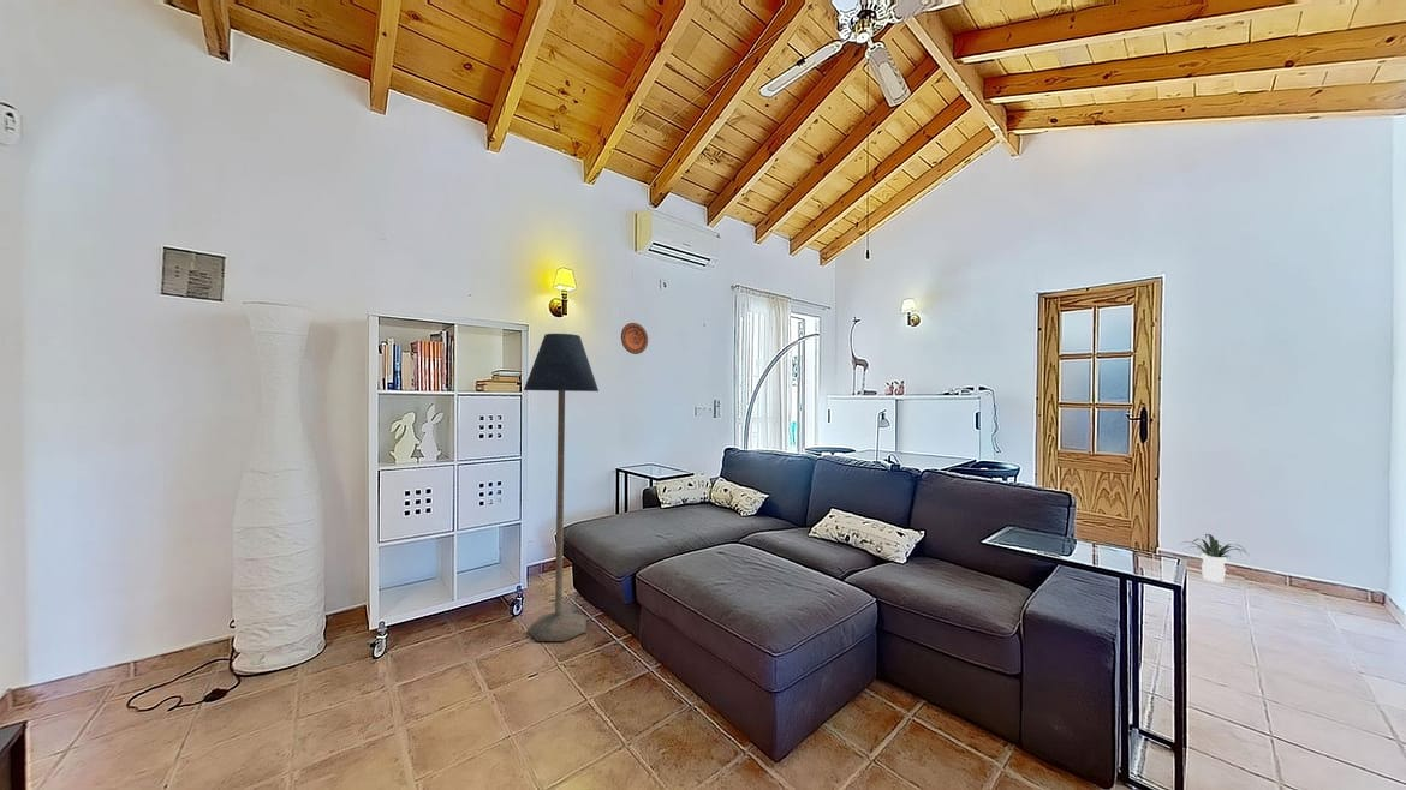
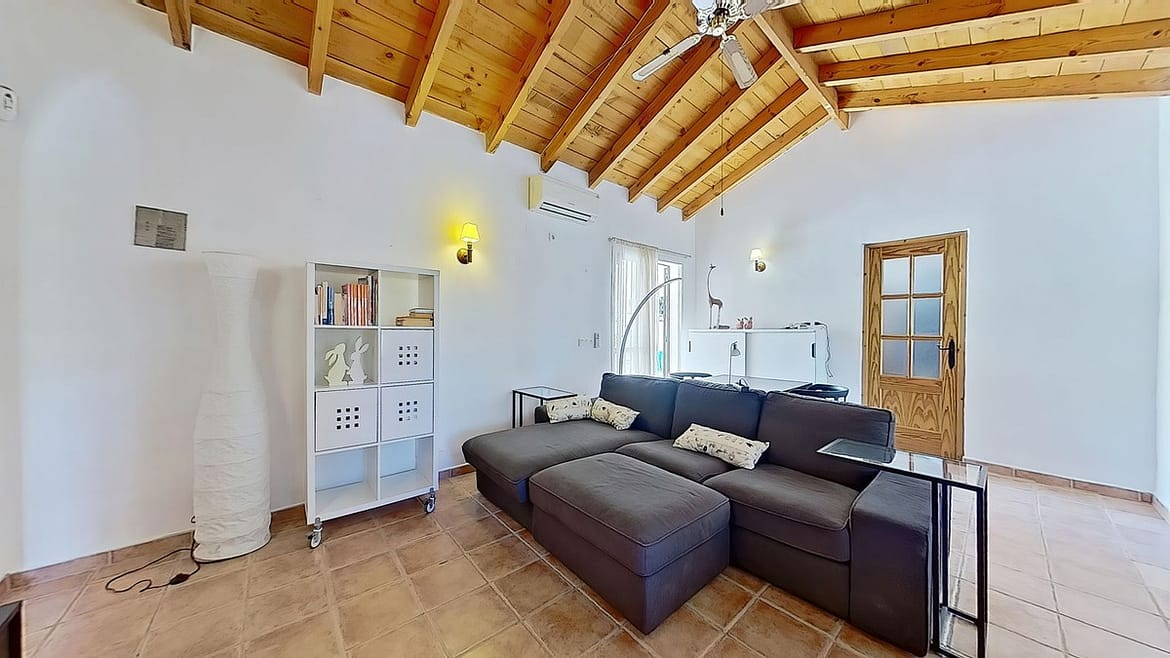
- floor lamp (560, 481)
- potted plant (1213, 558)
- decorative plate (633, 337)
